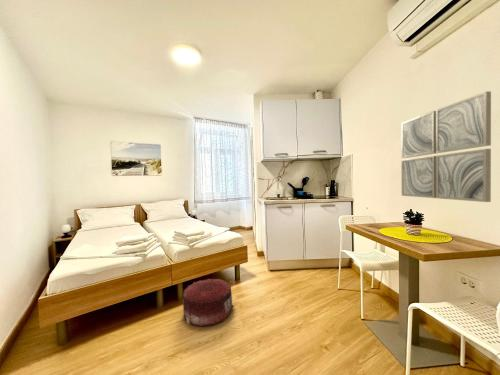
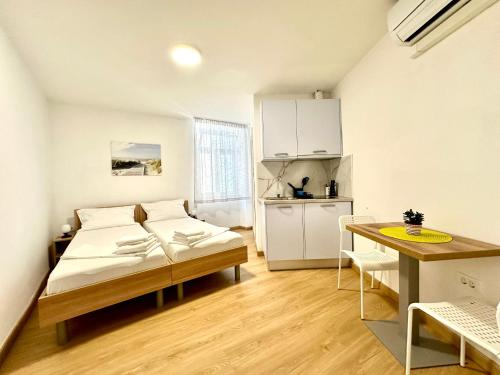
- pouf (208, 298)
- wall art (437, 155)
